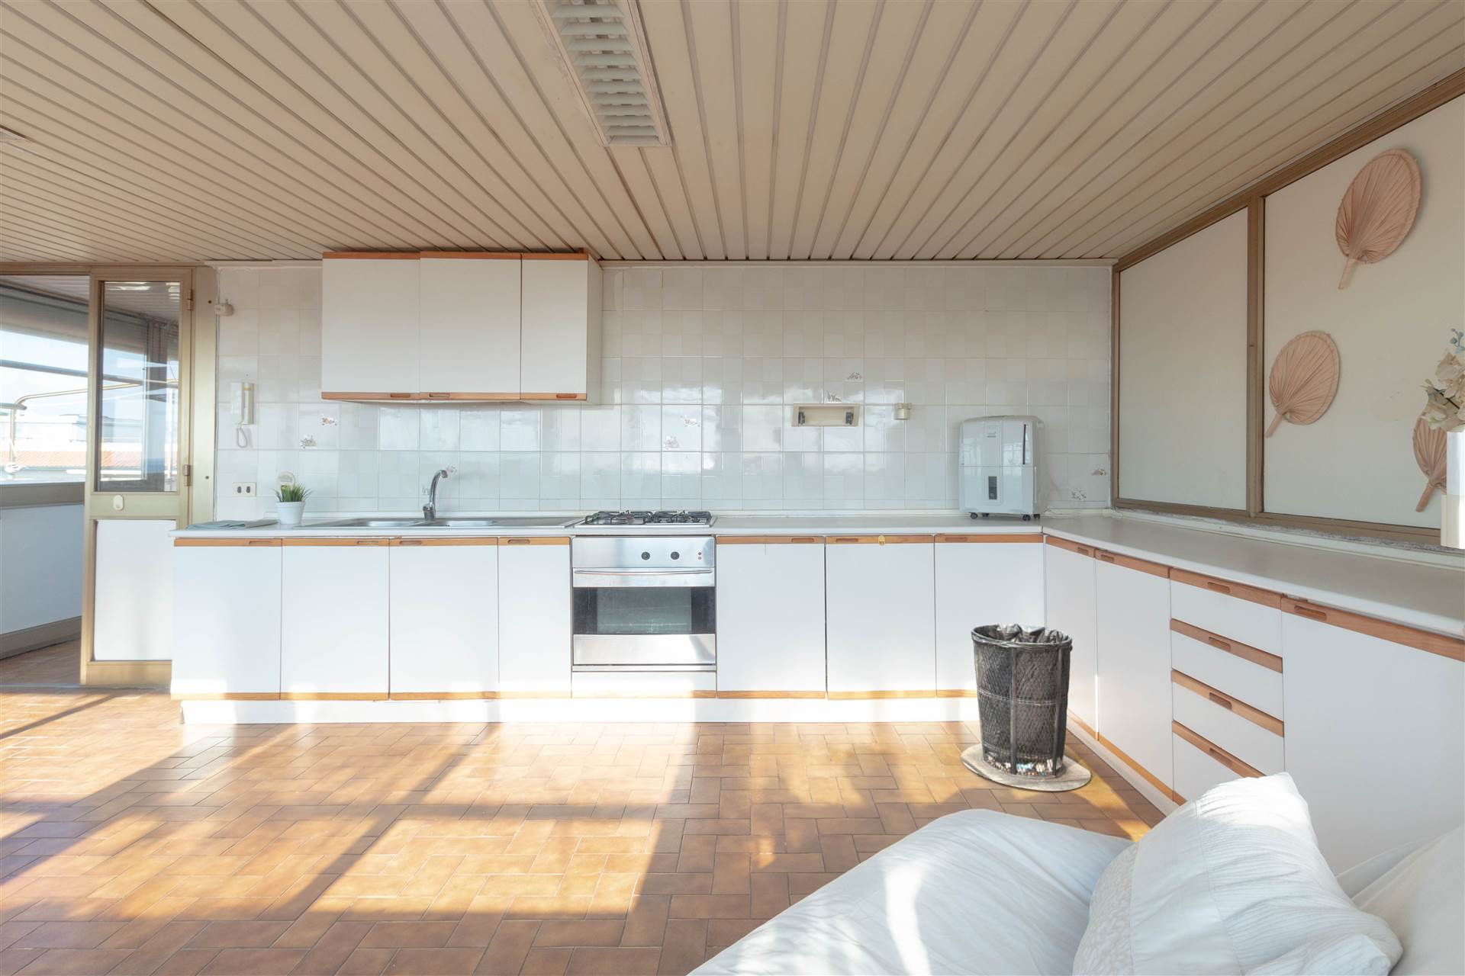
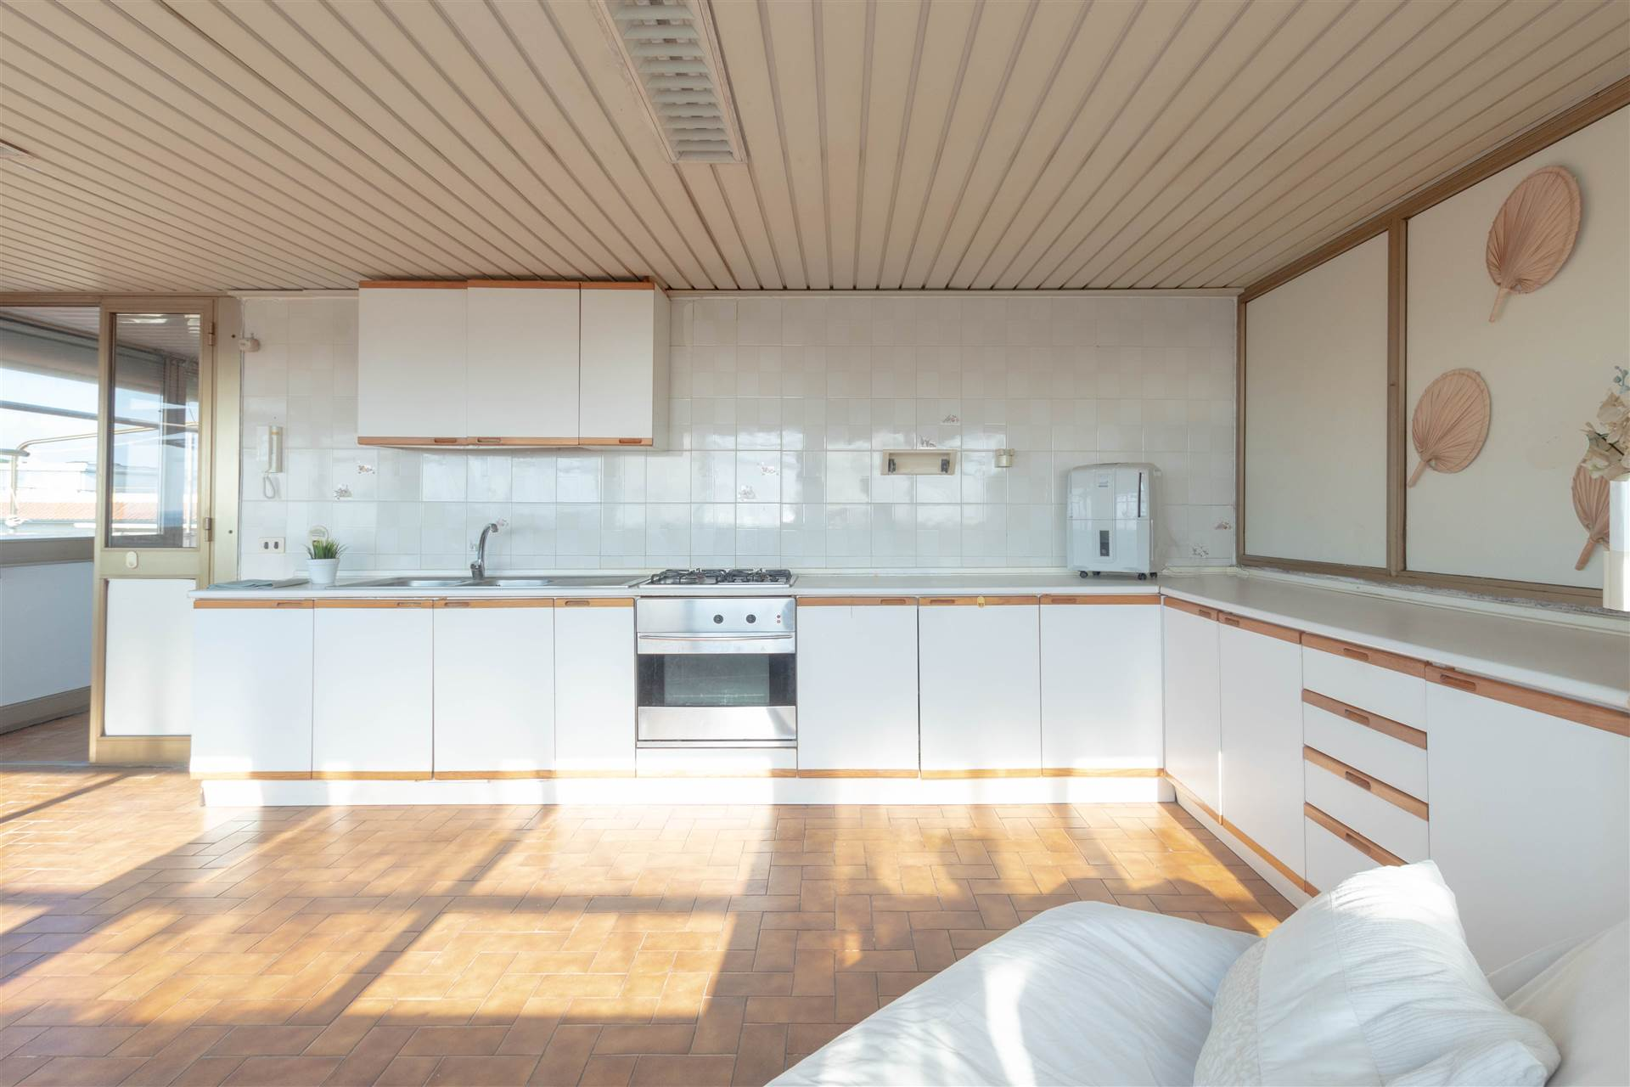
- trash can (1024, 698)
